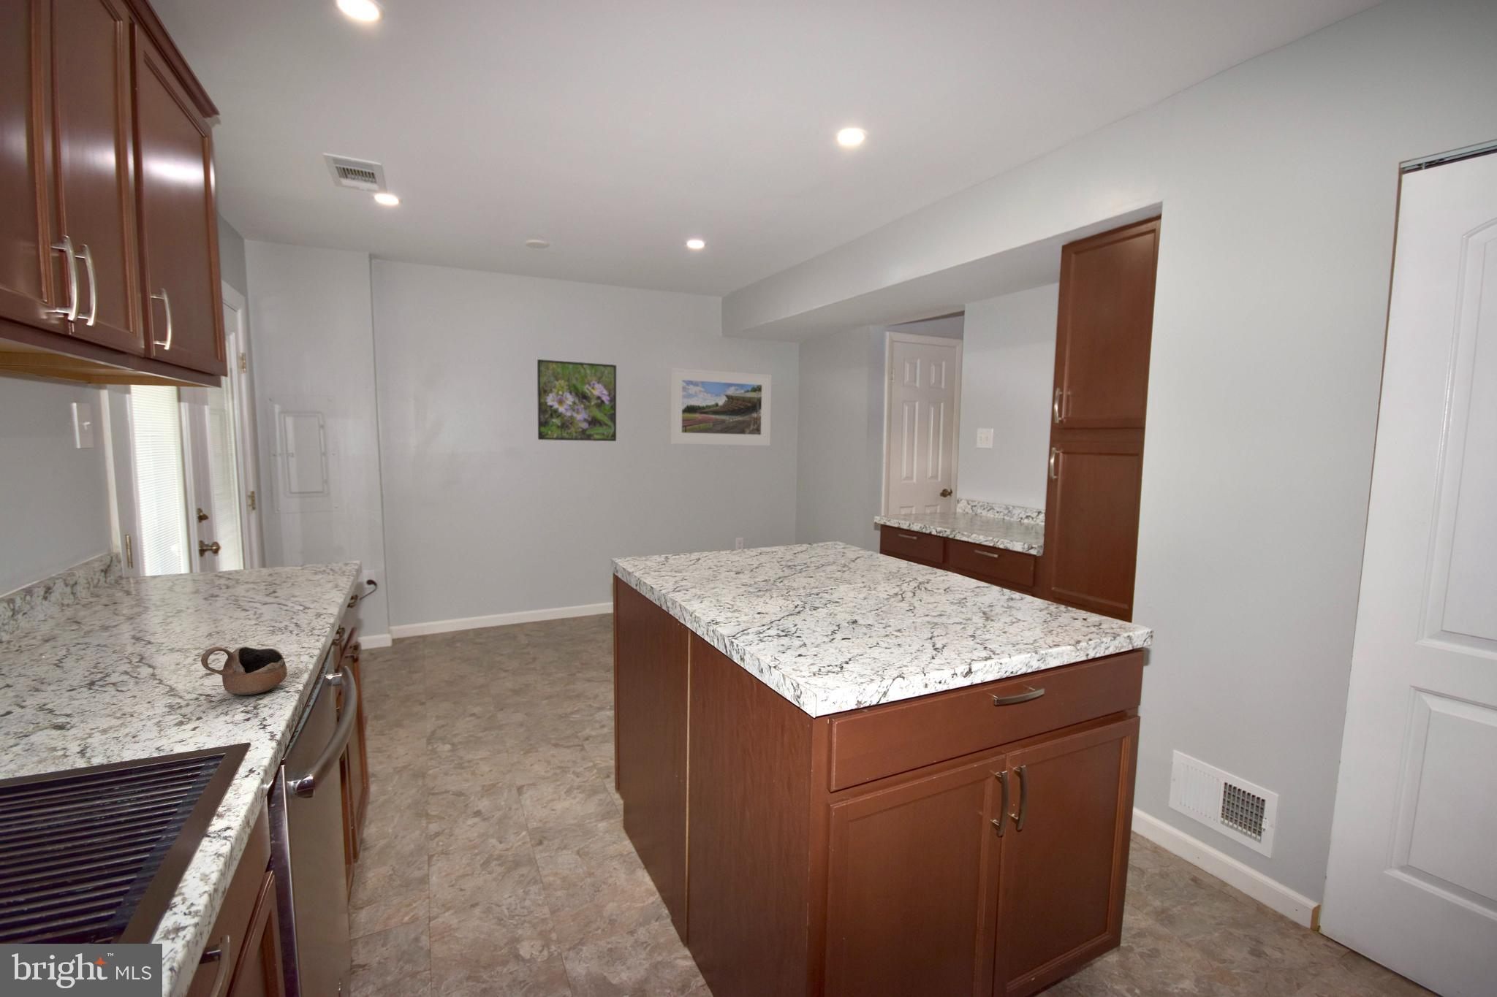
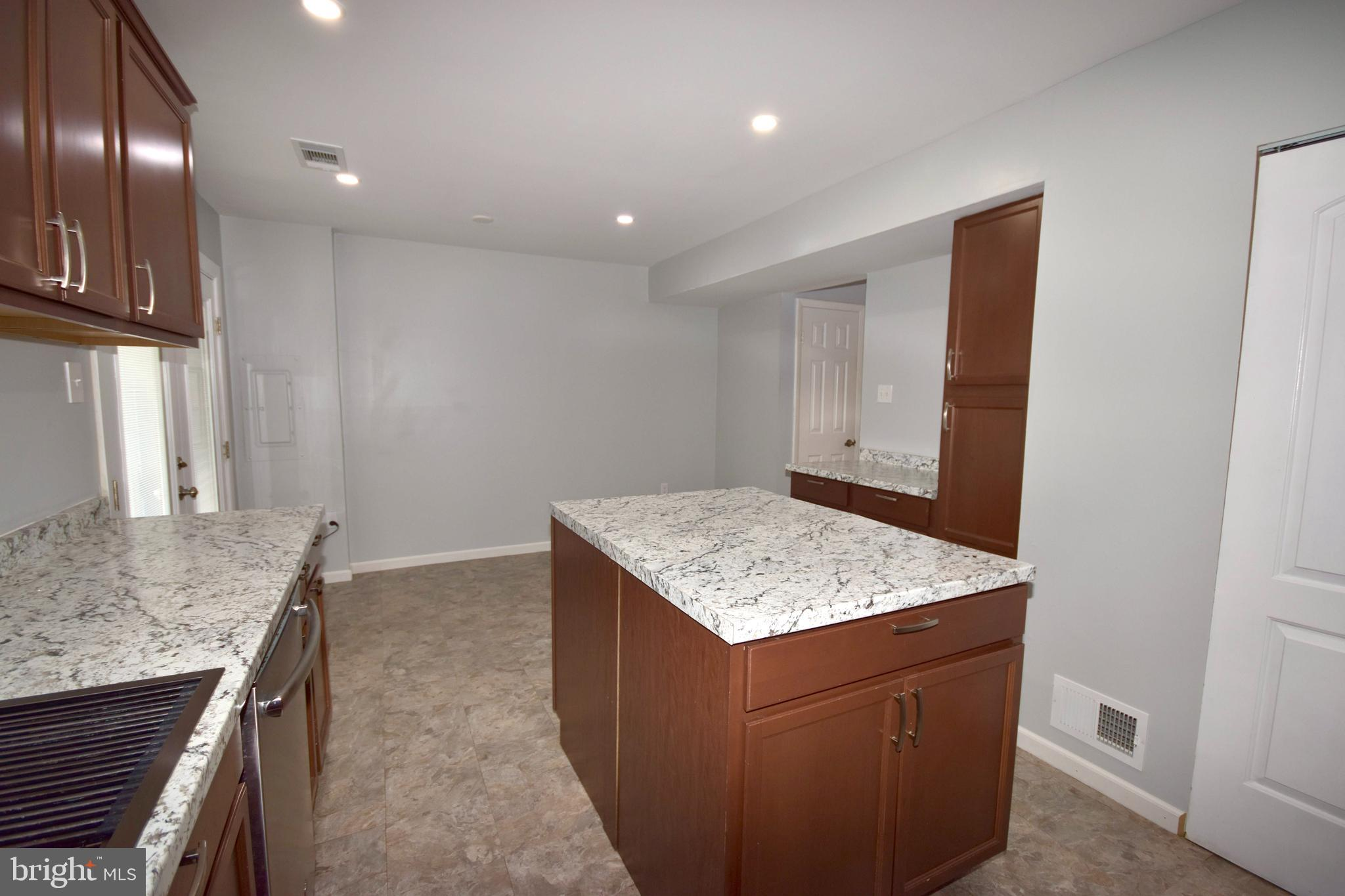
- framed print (578, 401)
- cup (245, 665)
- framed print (722, 407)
